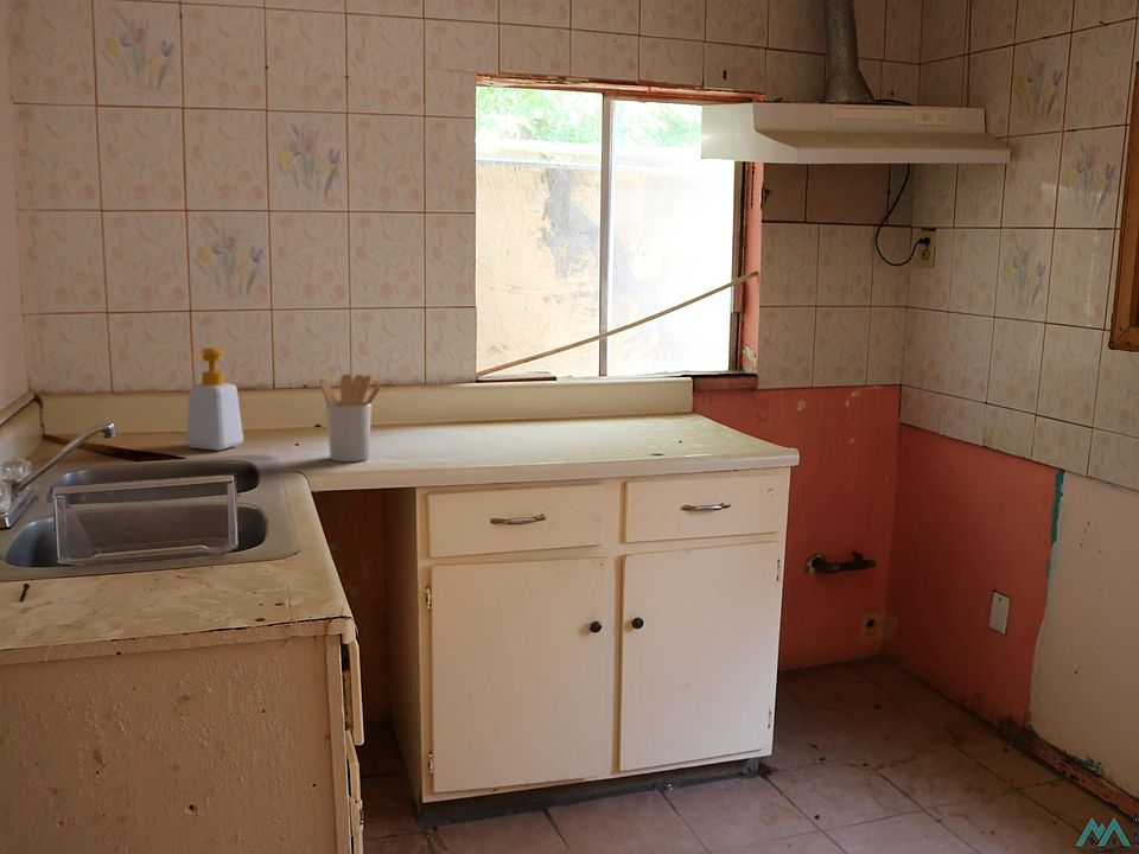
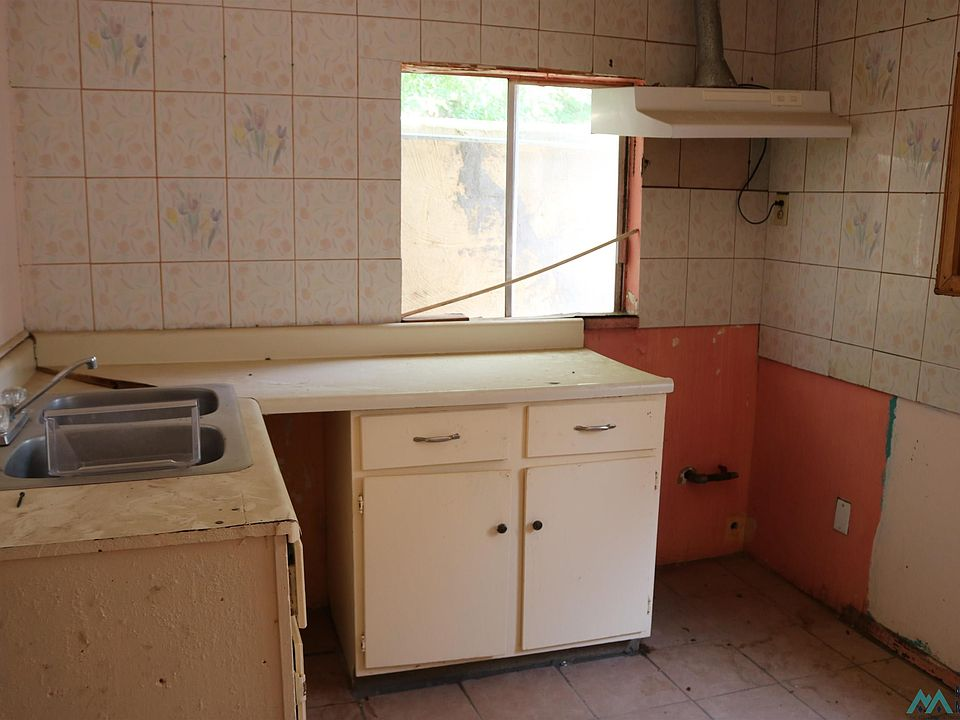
- soap bottle (206, 399)
- utensil holder (351, 415)
